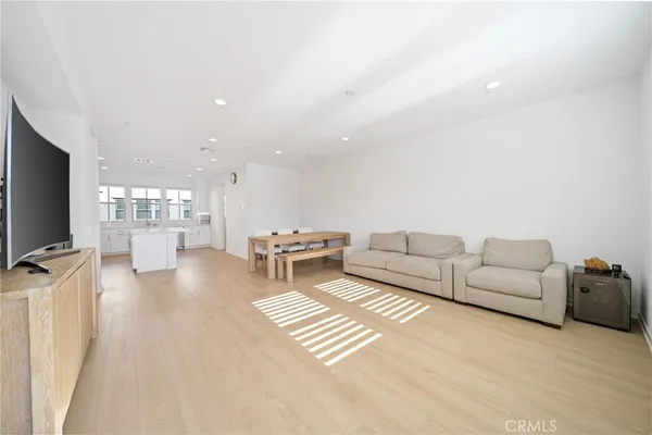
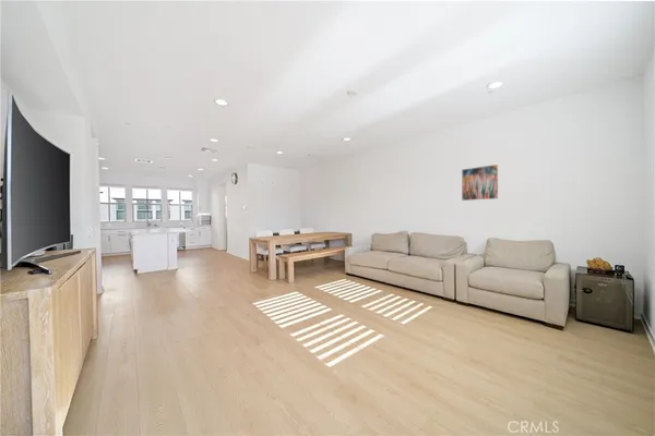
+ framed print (479, 183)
